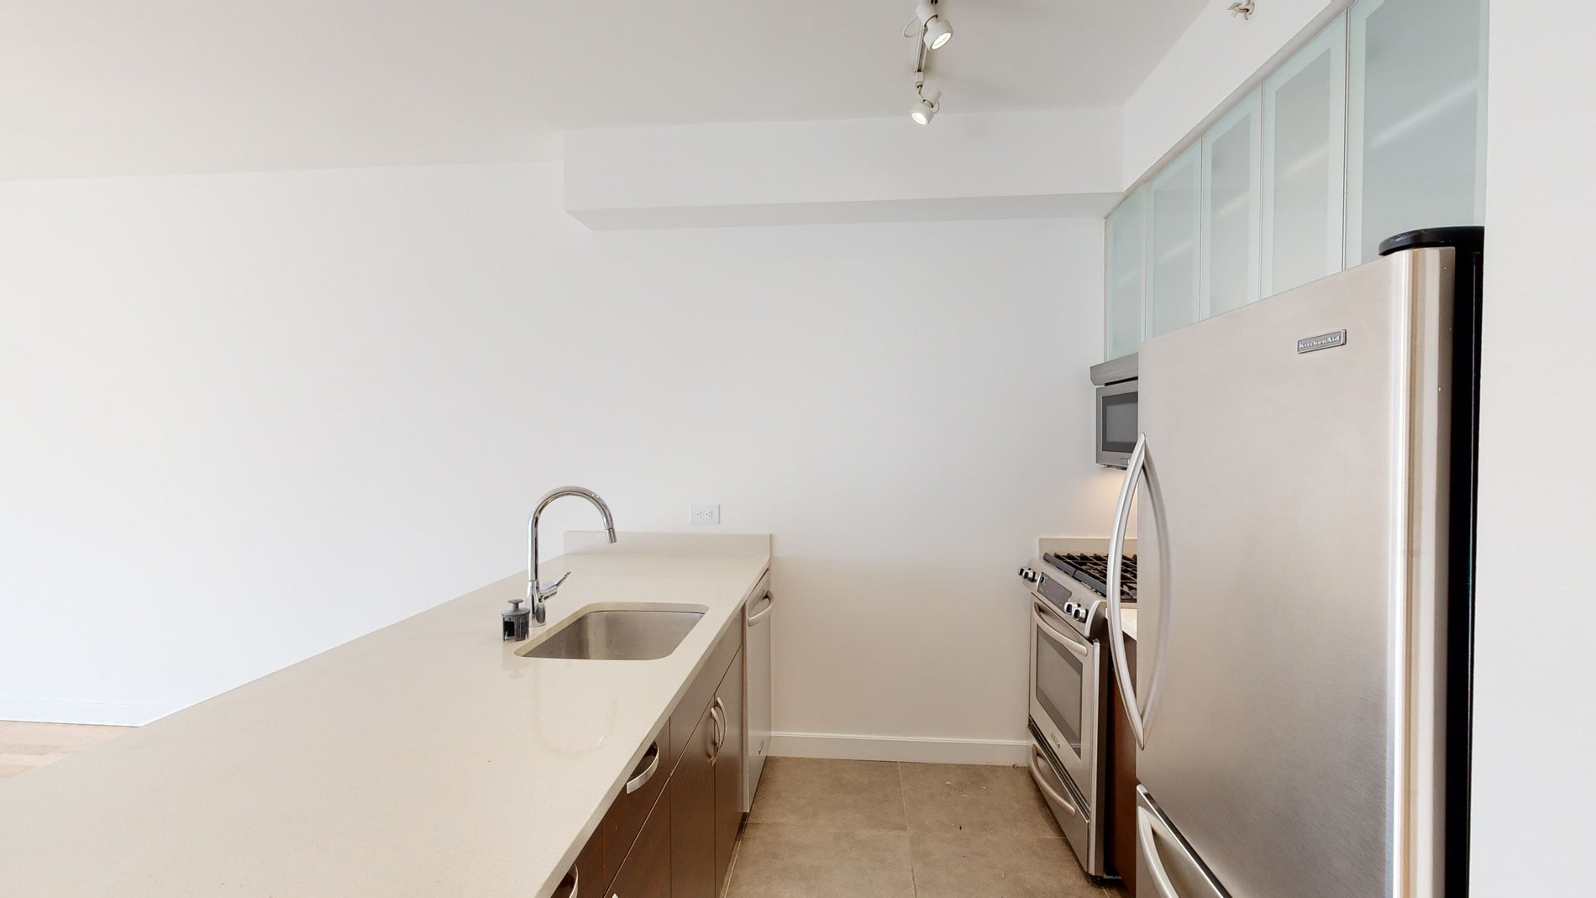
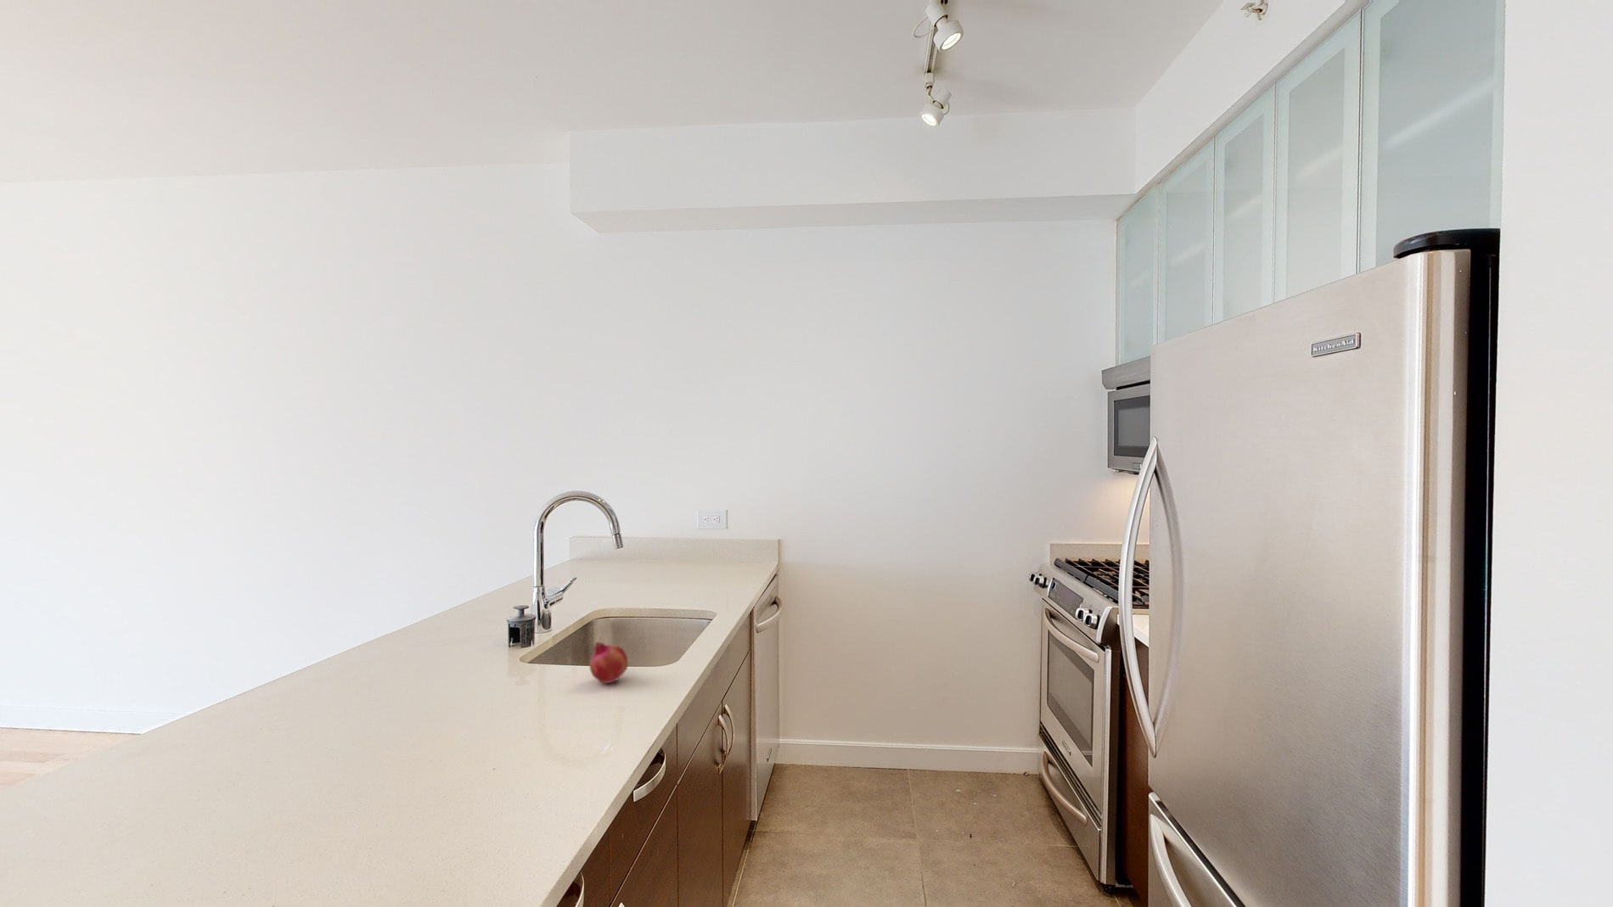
+ fruit (608, 661)
